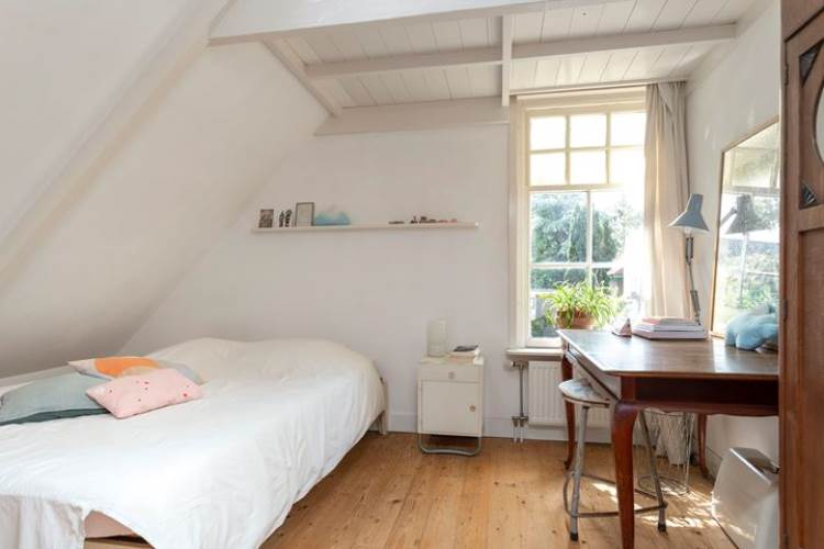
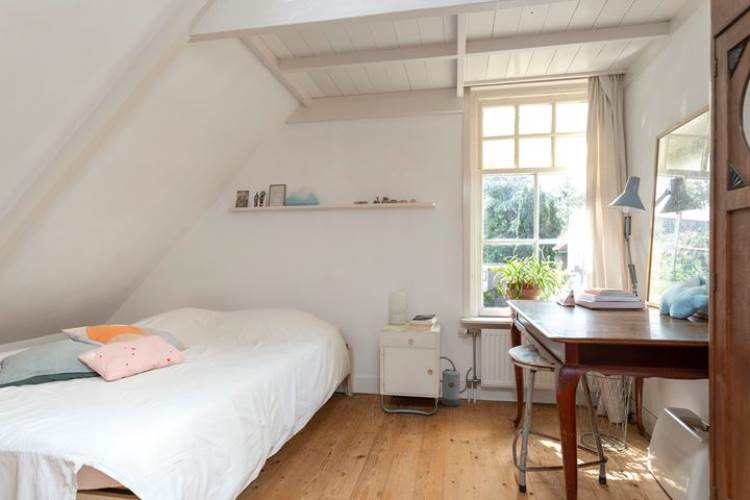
+ watering can (451, 380)
